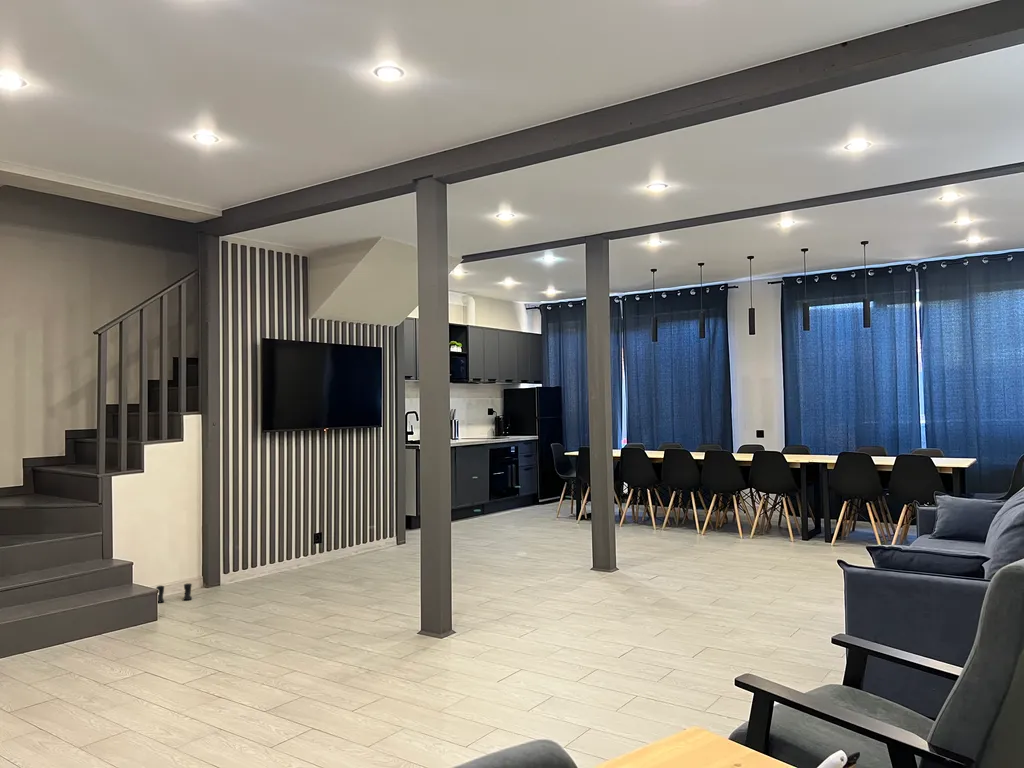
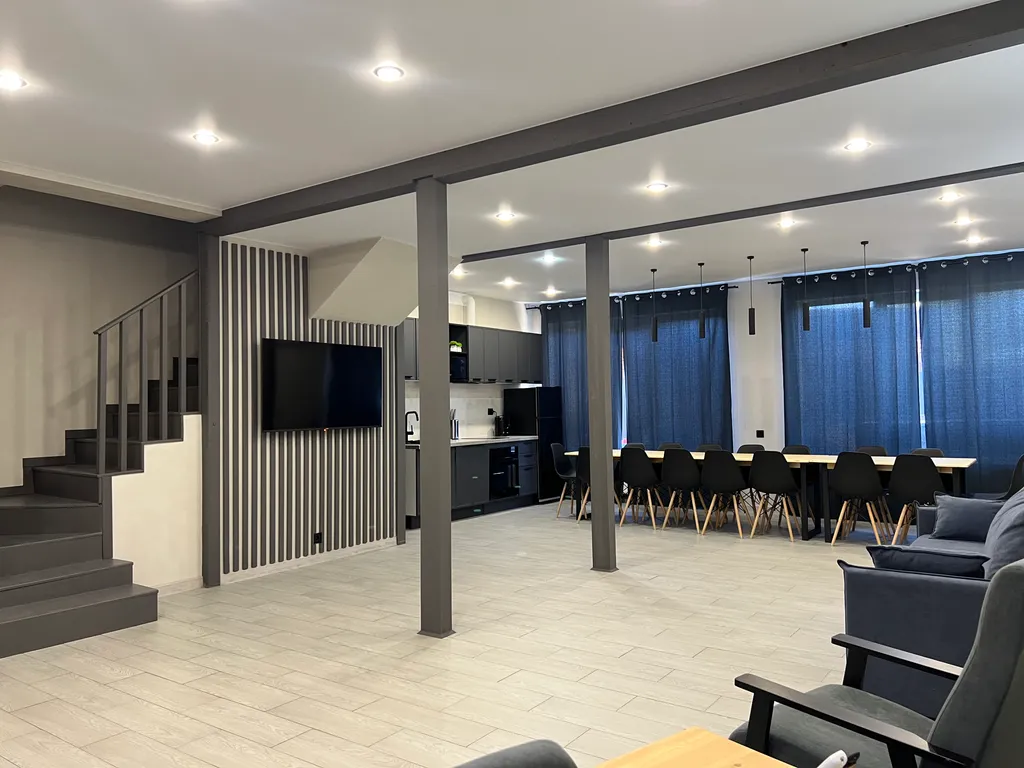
- boots (163, 592)
